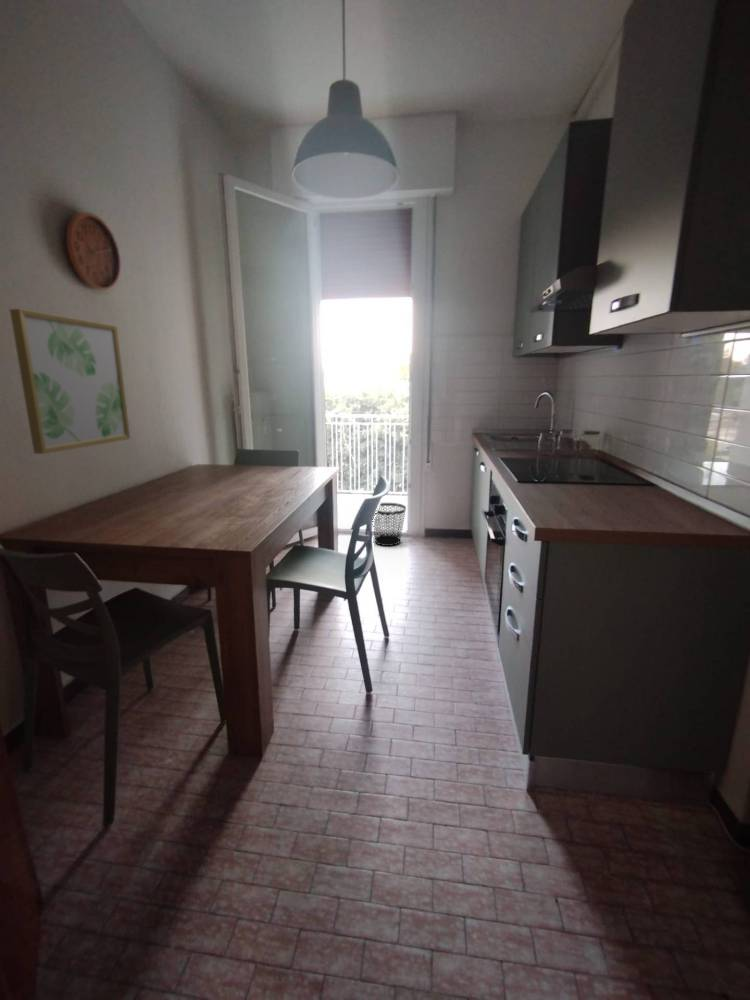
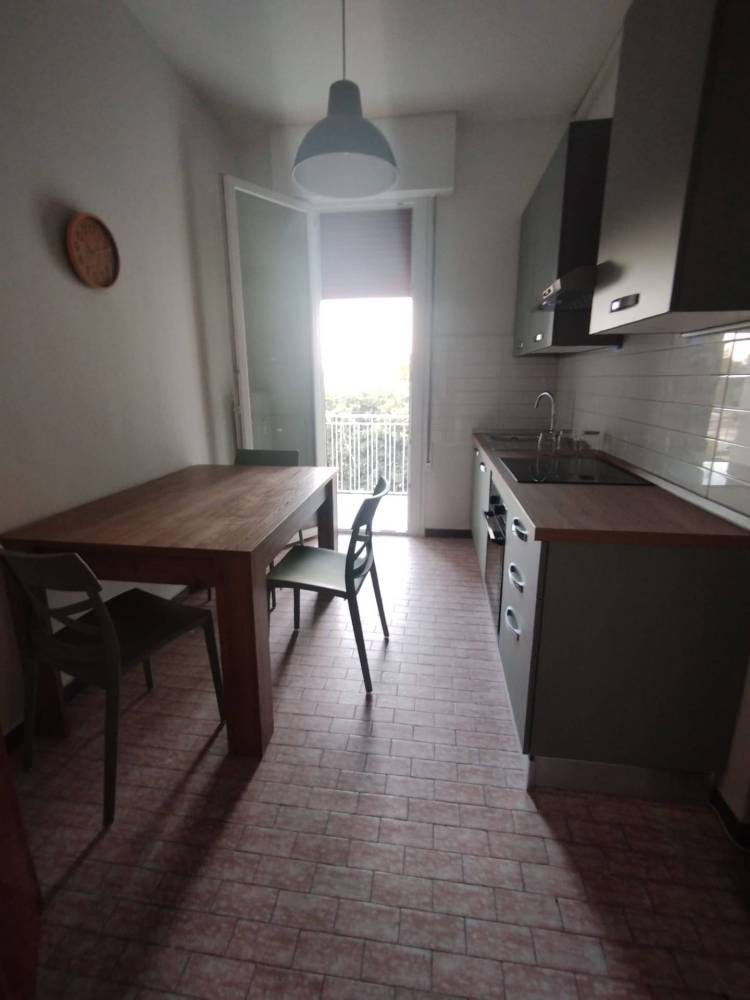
- wall art (79, 383)
- wastebasket (387, 525)
